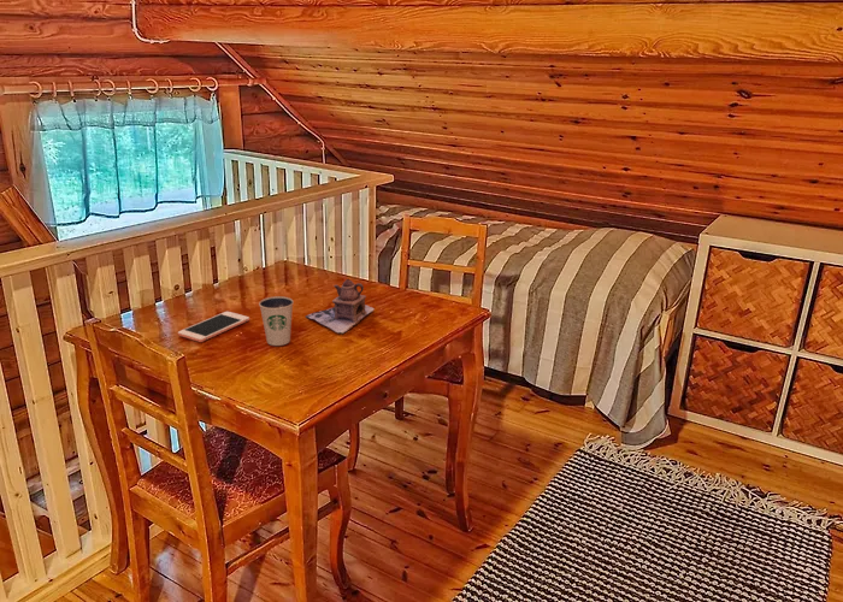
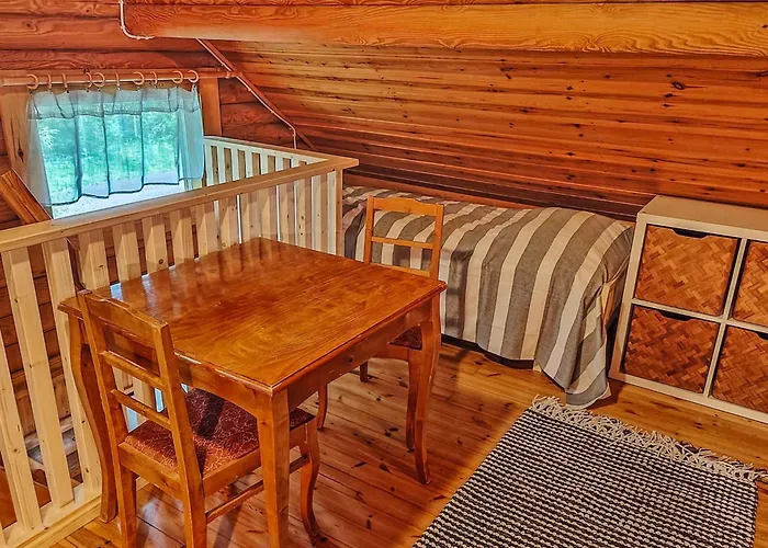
- cell phone (214, 325)
- teapot (347, 297)
- dixie cup (277, 321)
